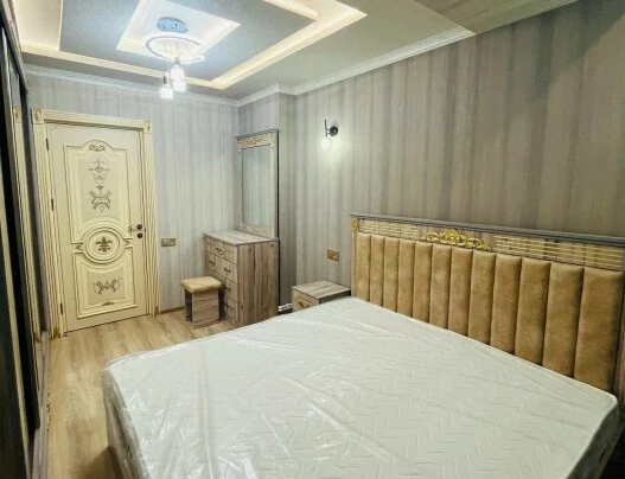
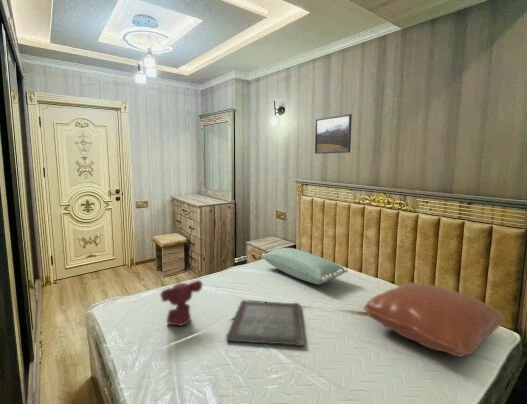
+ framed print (332, 135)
+ teddy bear (179, 303)
+ serving tray (268, 320)
+ pillow (302, 263)
+ pillow (430, 314)
